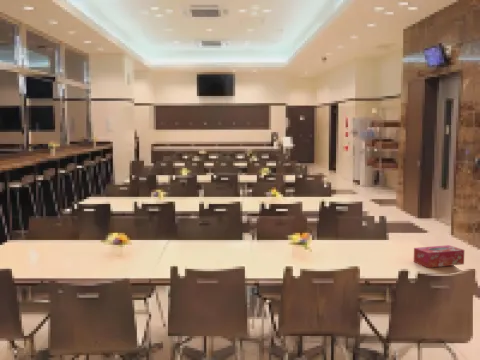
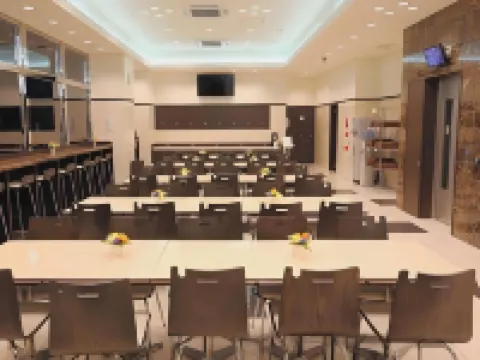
- tissue box (438, 256)
